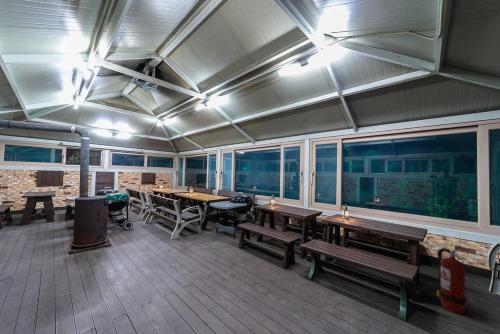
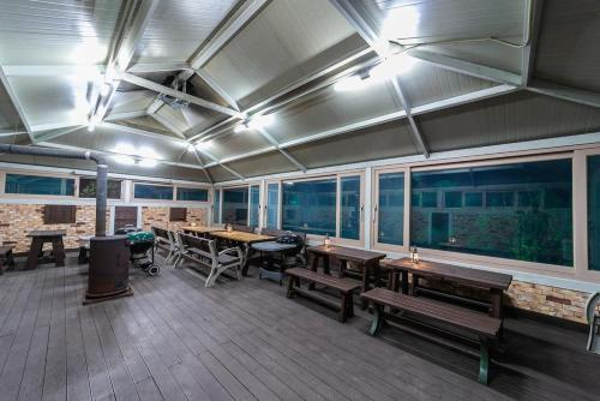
- fire extinguisher (449, 276)
